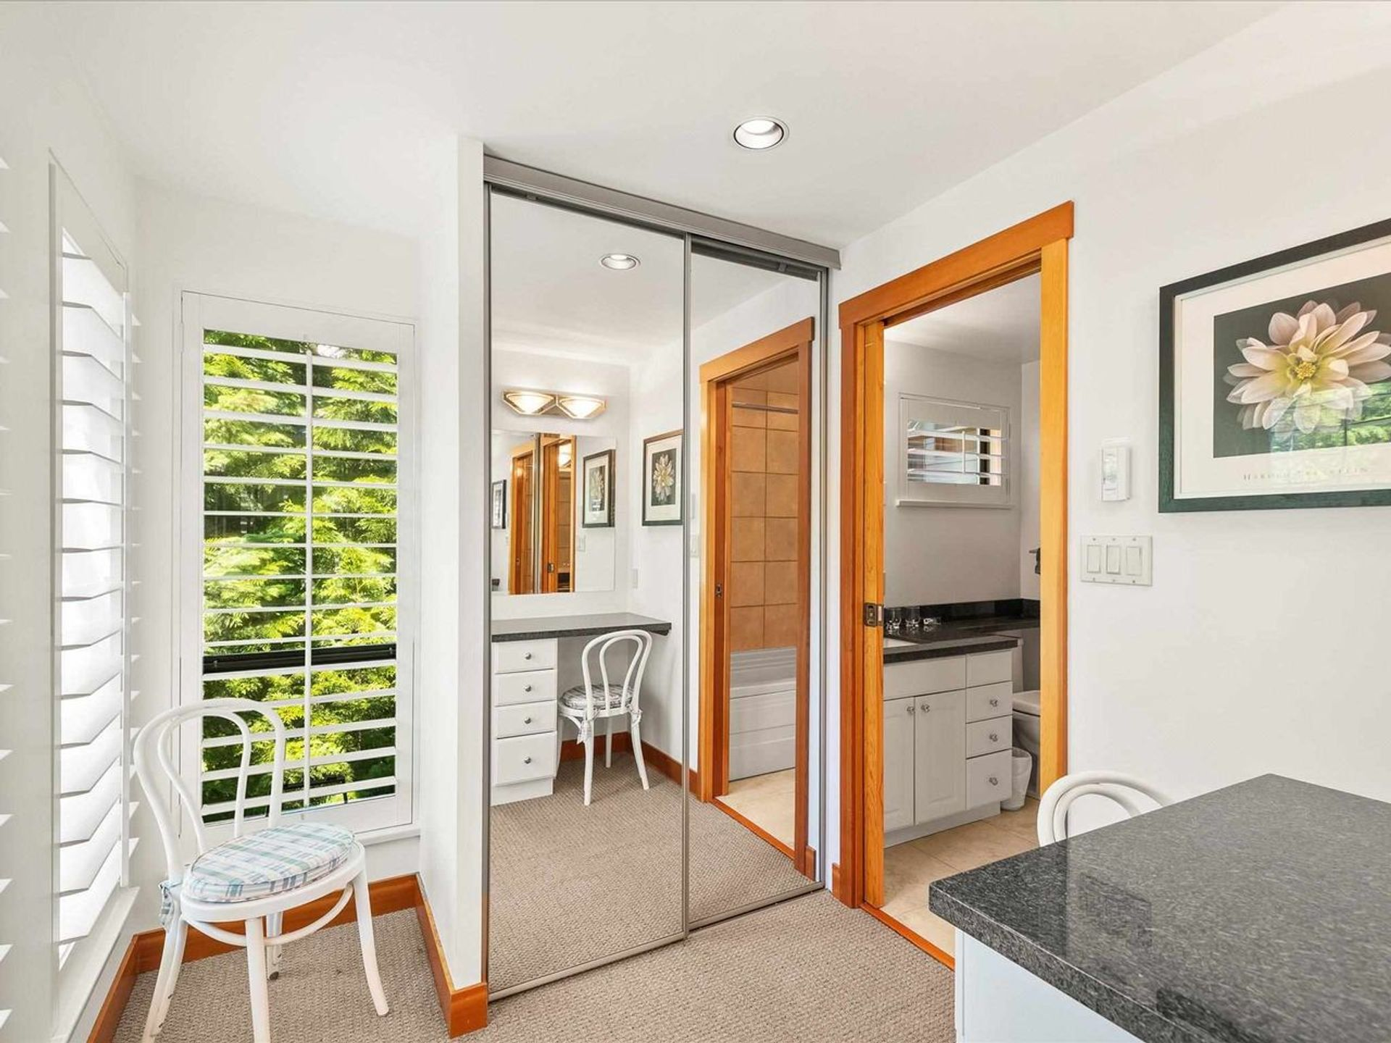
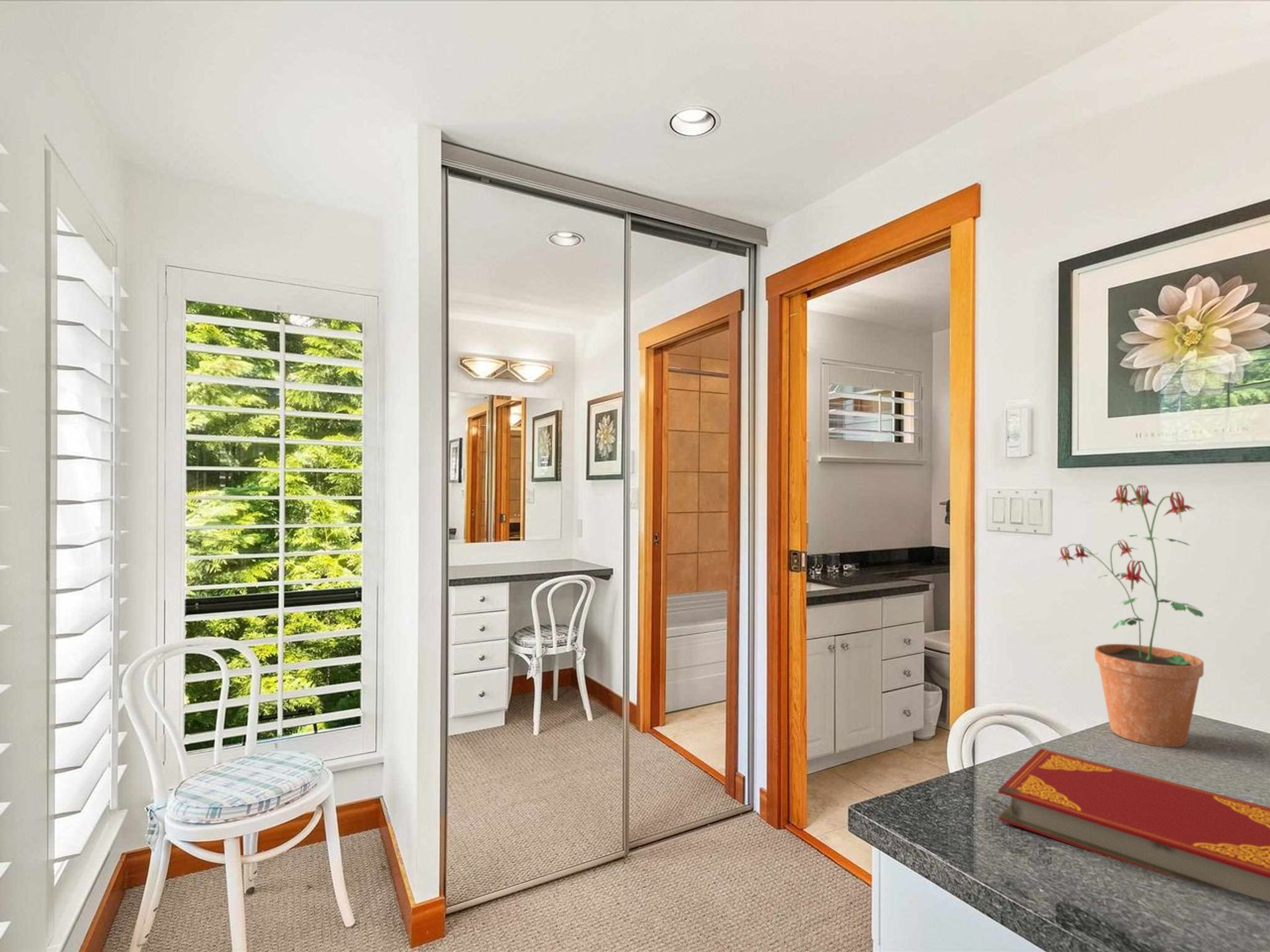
+ potted plant (1134, 610)
+ hardback book (1148, 818)
